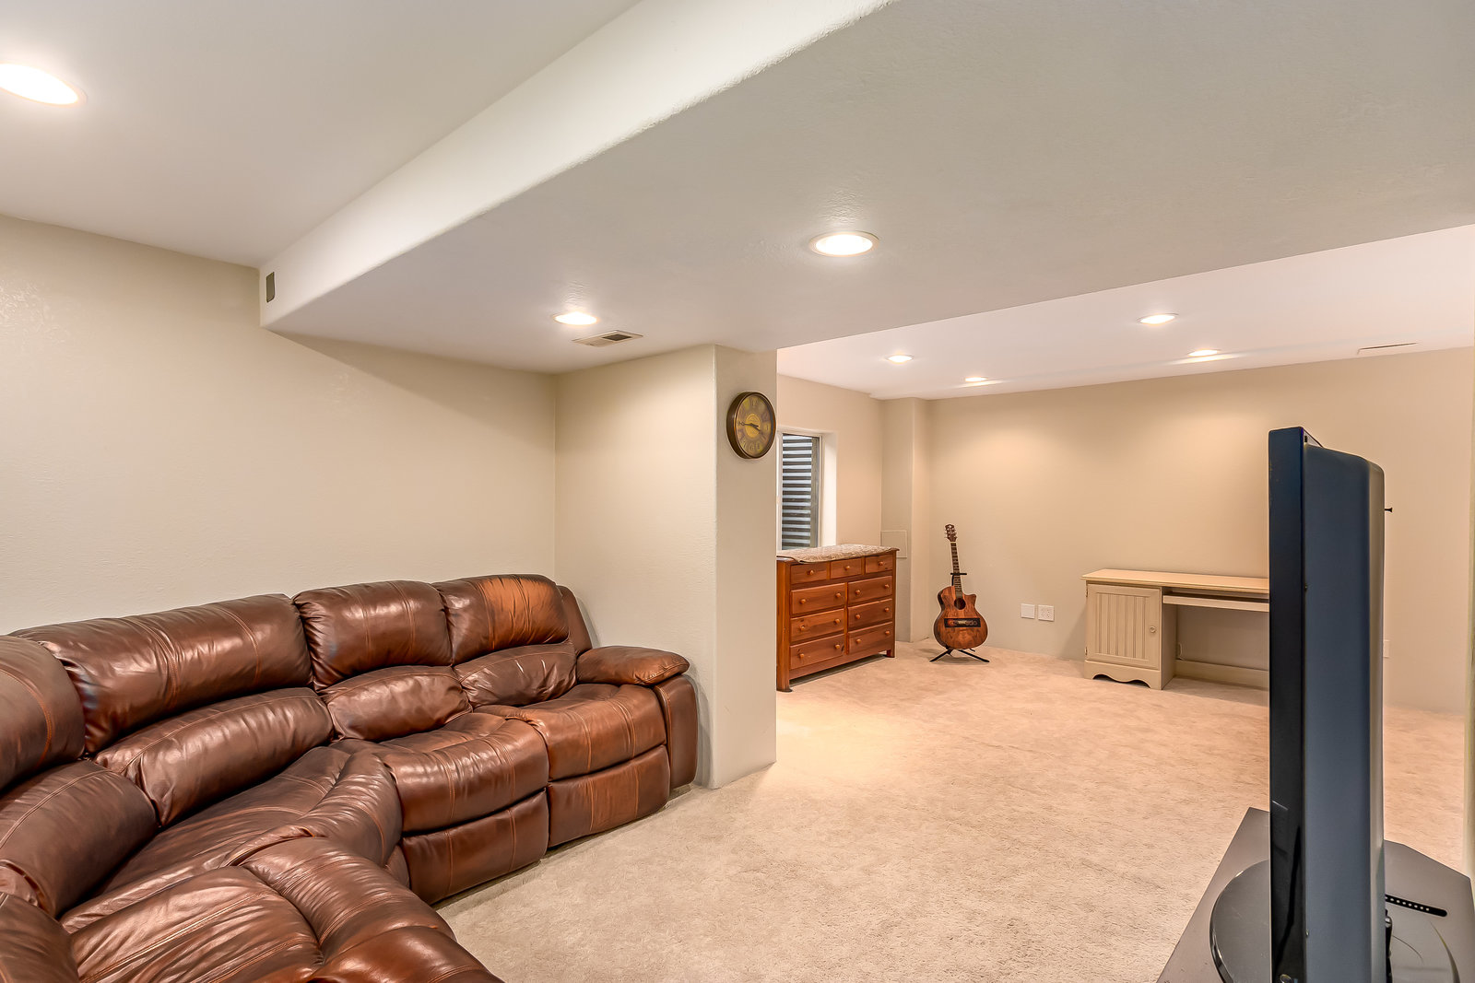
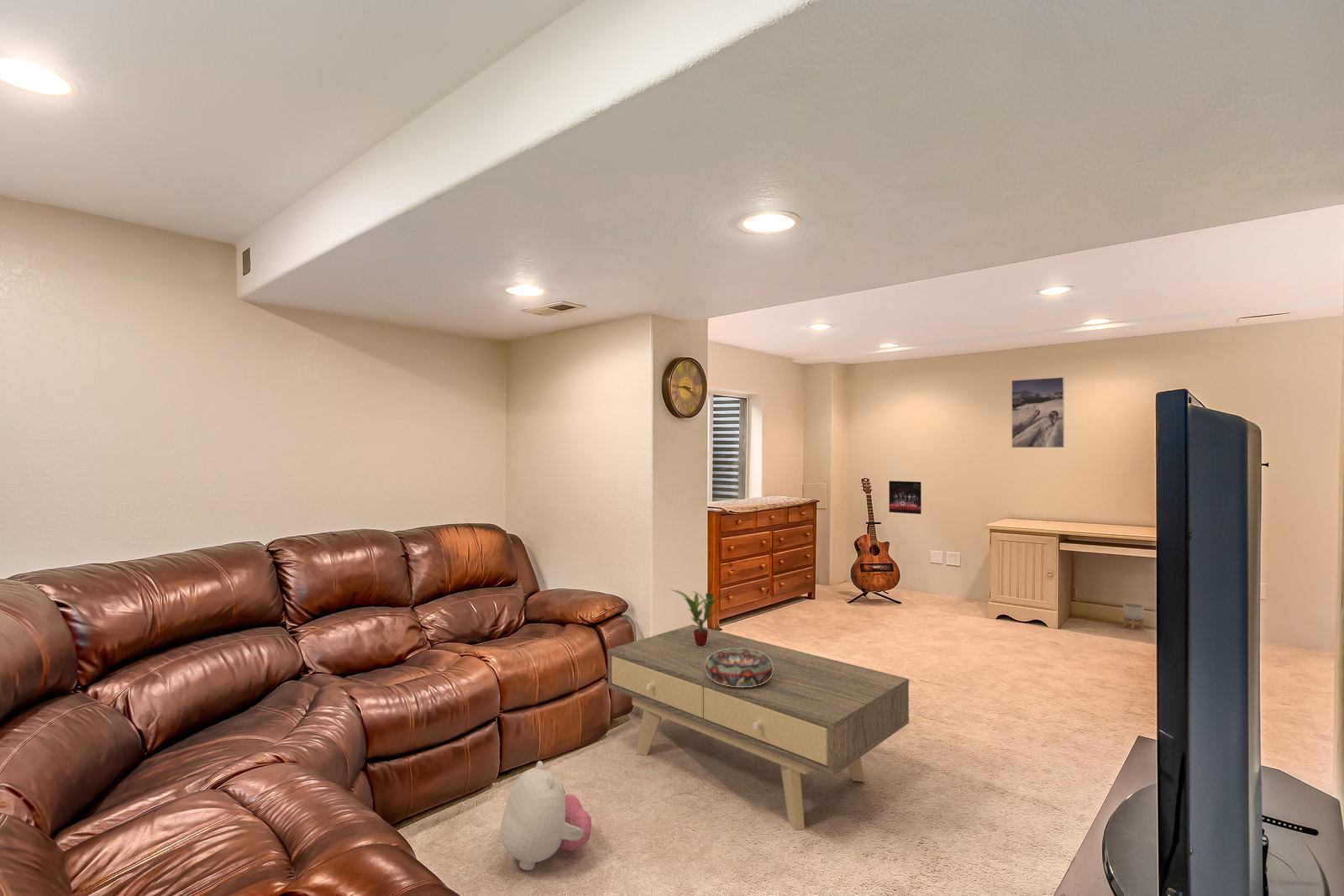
+ album cover (905, 497)
+ plush toy (545, 812)
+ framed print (1037, 413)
+ potted plant (696, 616)
+ planter (1133, 616)
+ coffee table (745, 715)
+ decorative bowl (738, 667)
